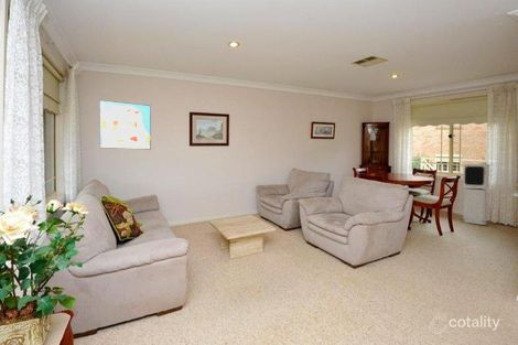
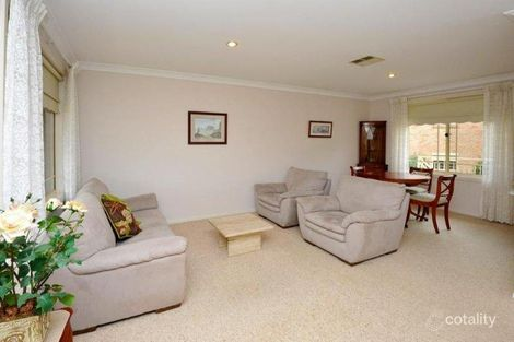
- air purifier (477, 193)
- wall art (126, 126)
